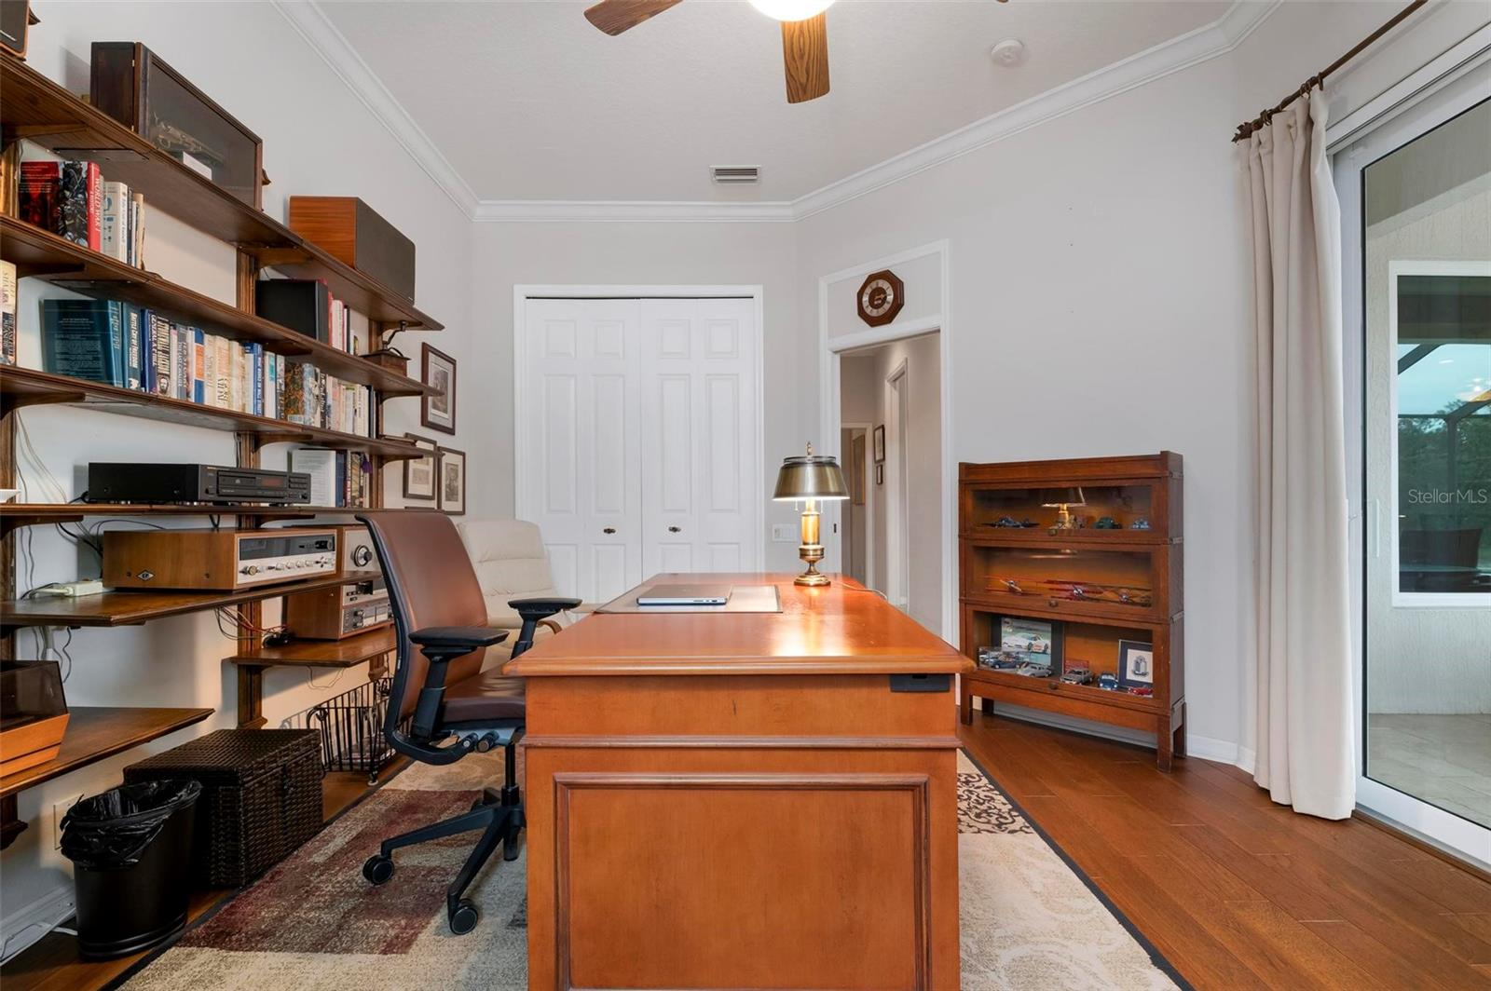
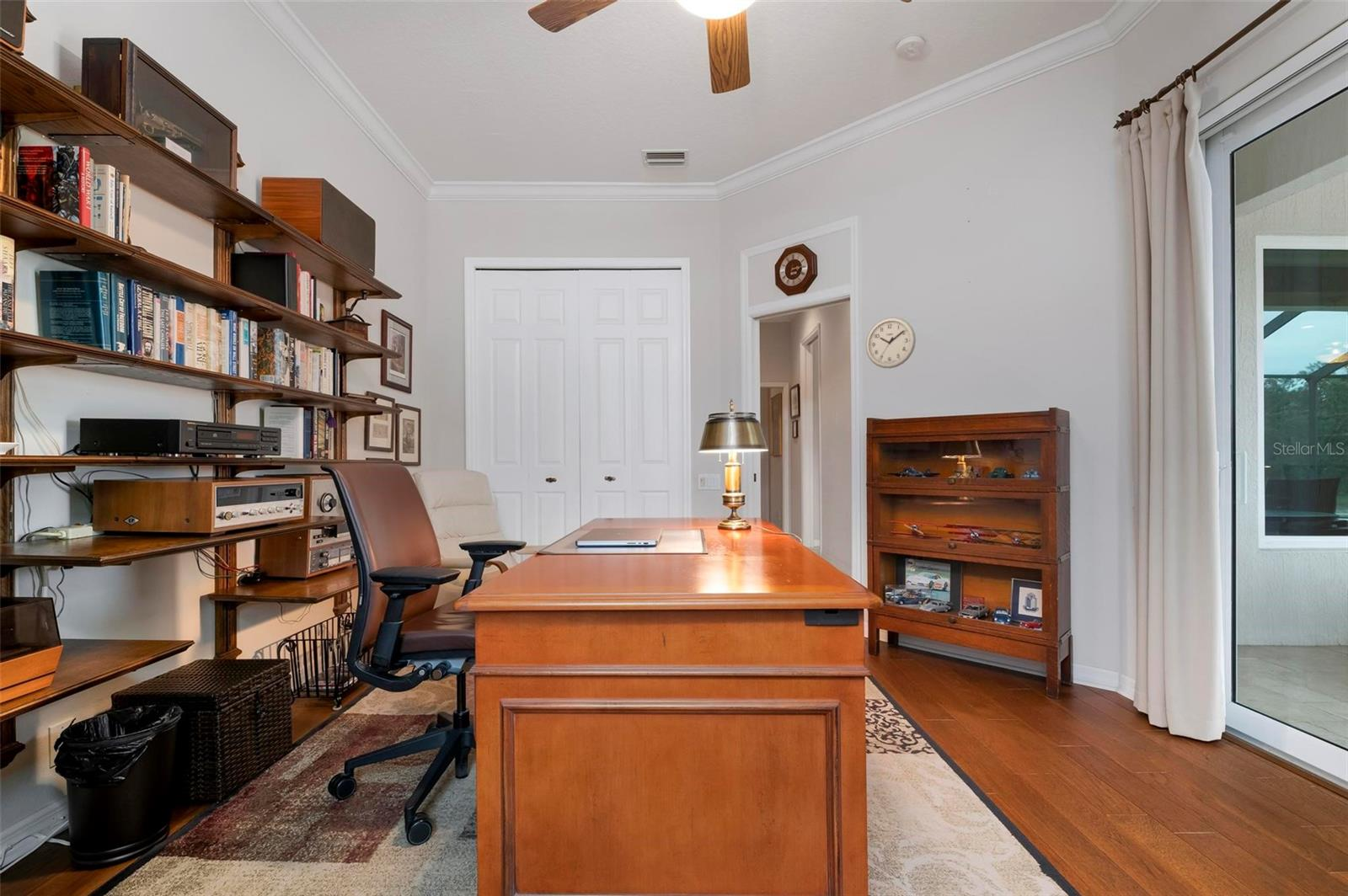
+ wall clock (889, 342)
